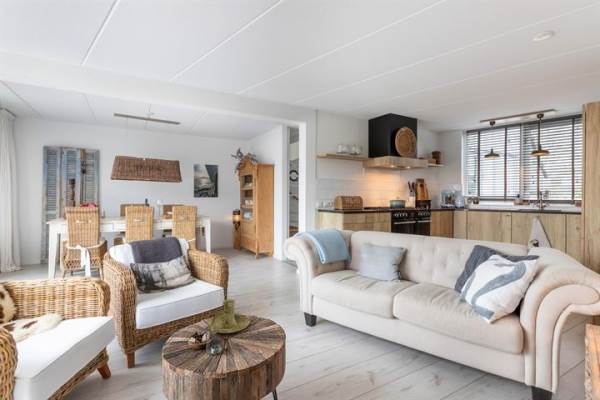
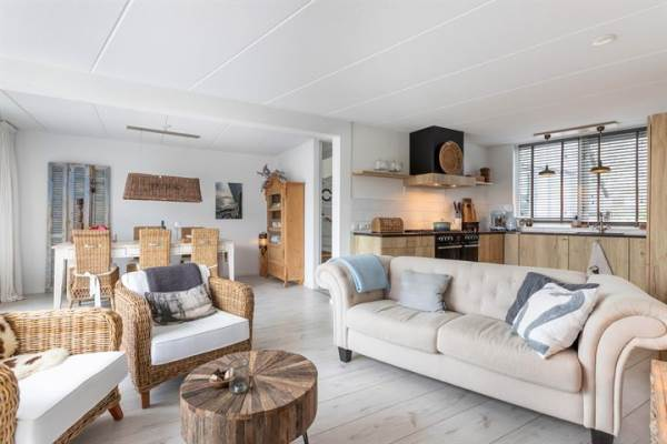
- candle holder (226, 316)
